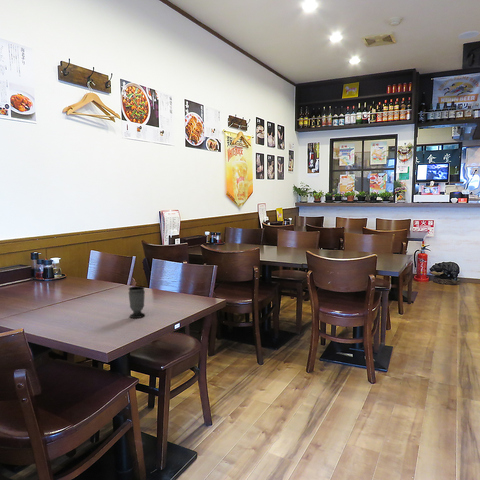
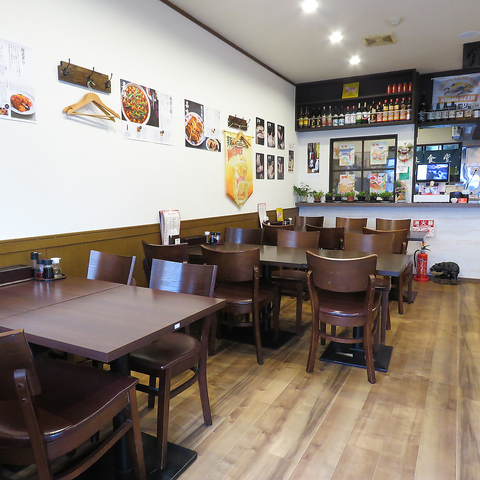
- cup (137, 301)
